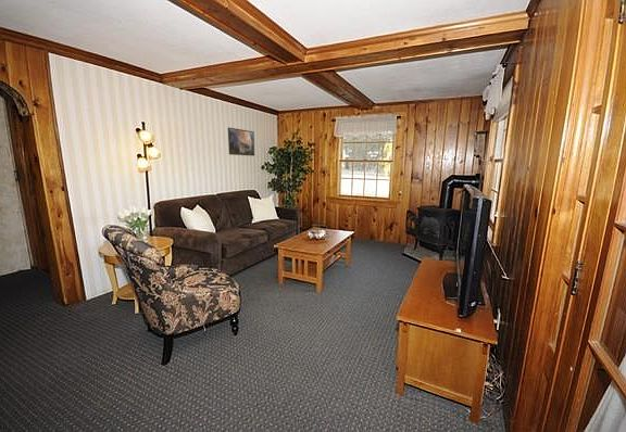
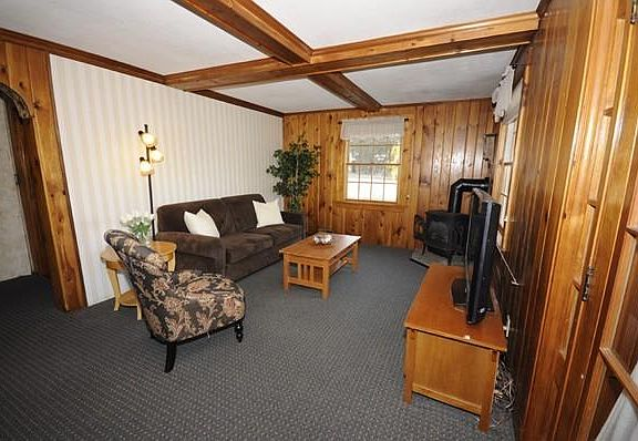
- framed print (241, 142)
